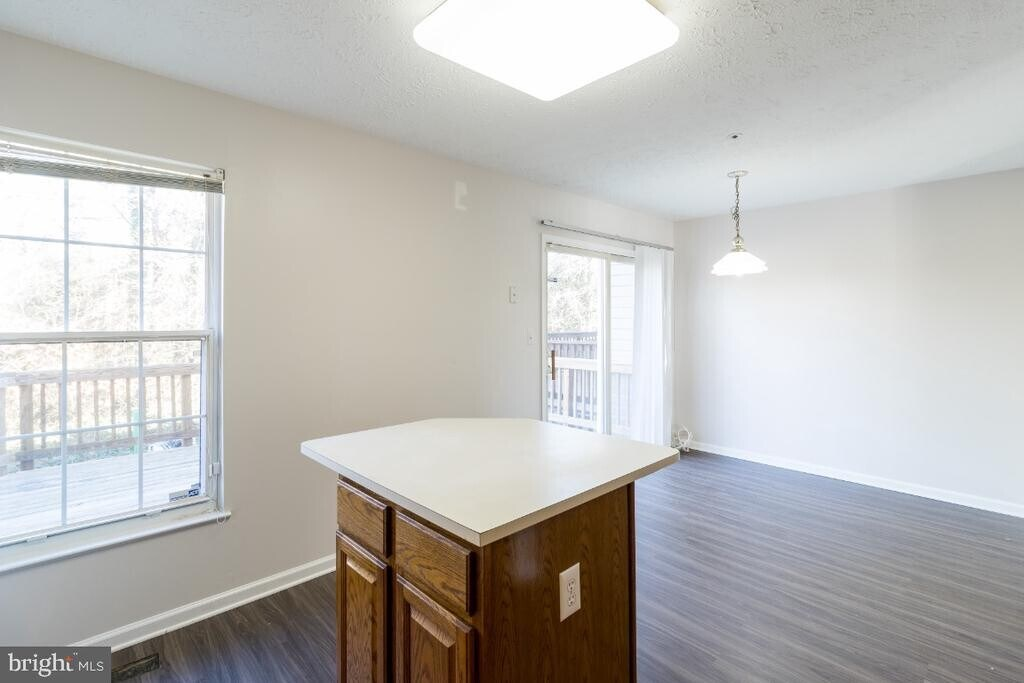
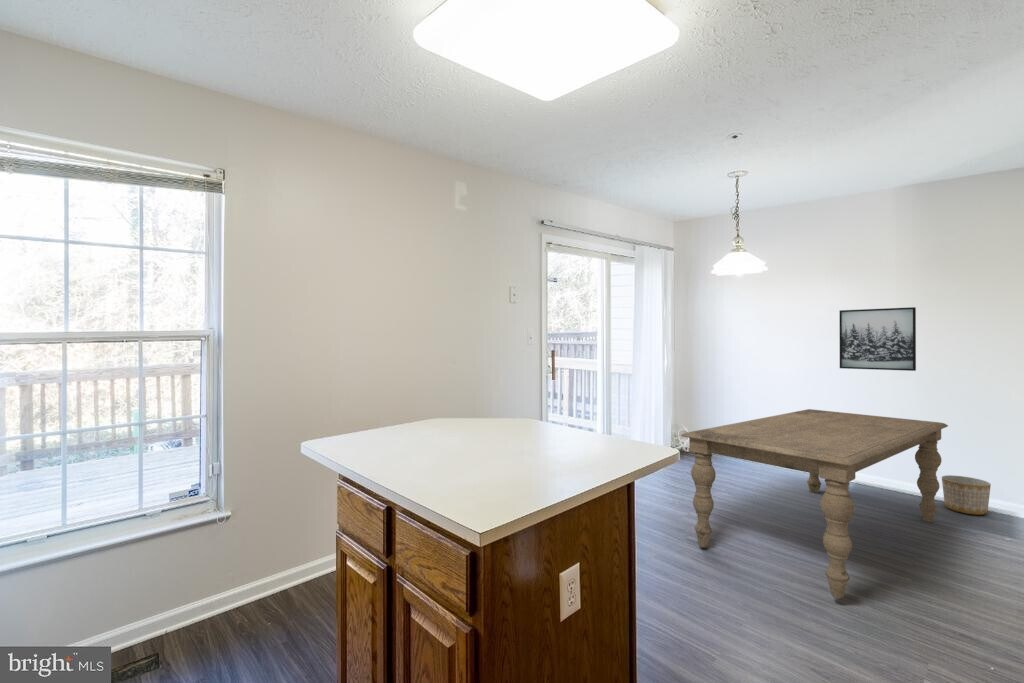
+ dining table (823, 478)
+ planter (965, 495)
+ wall art (876, 339)
